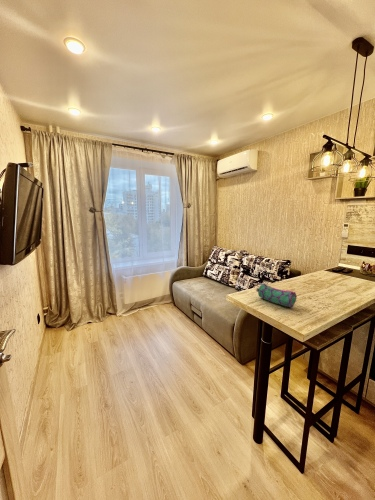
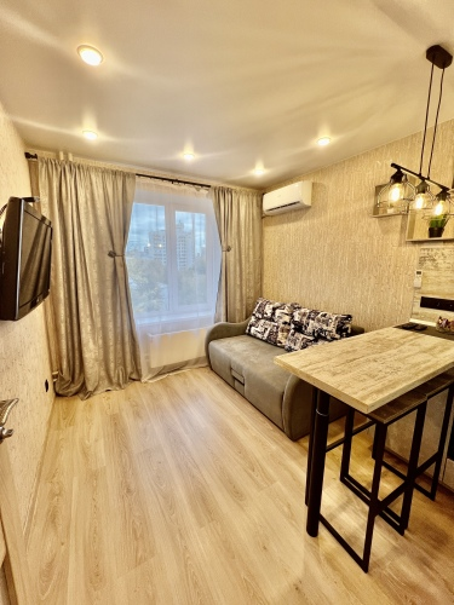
- pencil case (276, 294)
